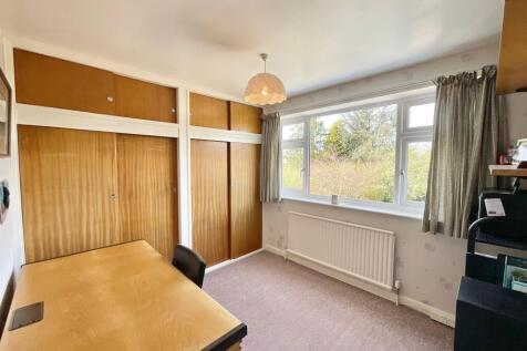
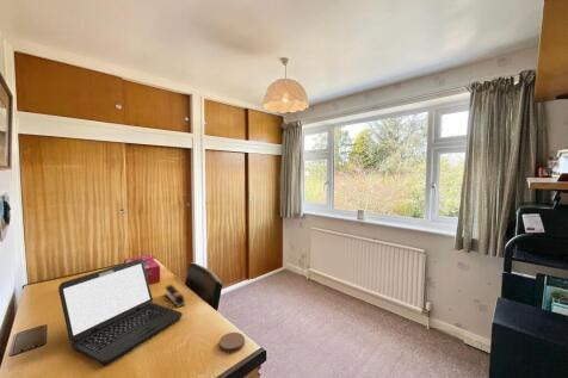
+ laptop (125, 302)
+ stapler (174, 295)
+ tissue box (144, 268)
+ coaster (231, 341)
